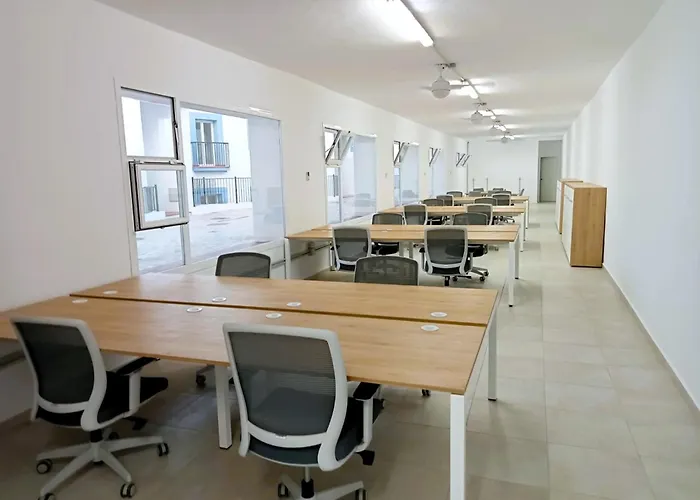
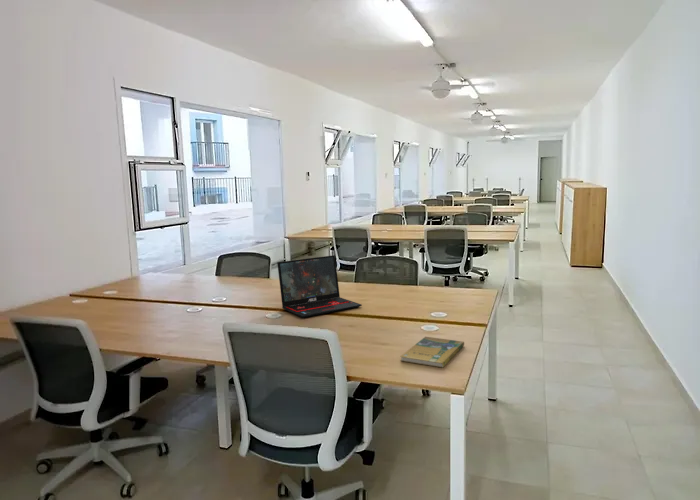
+ booklet (433, 350)
+ laptop (319, 284)
